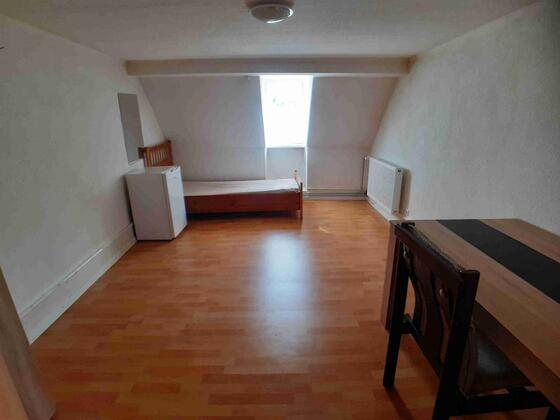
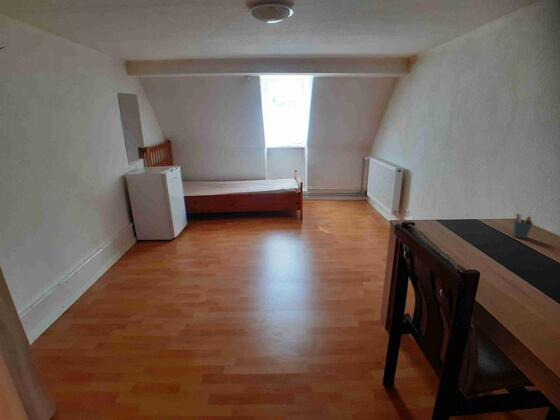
+ pen holder (522, 225)
